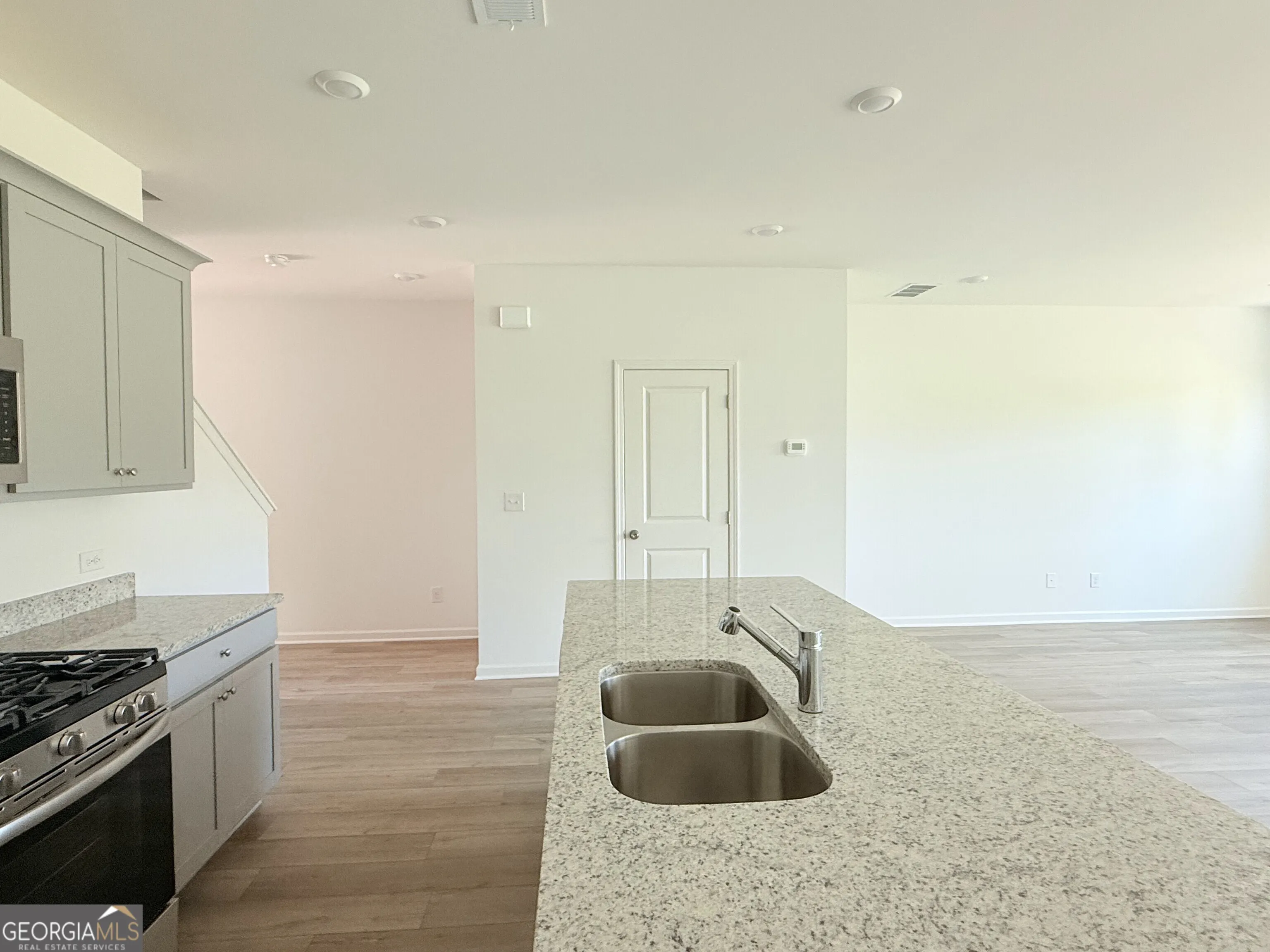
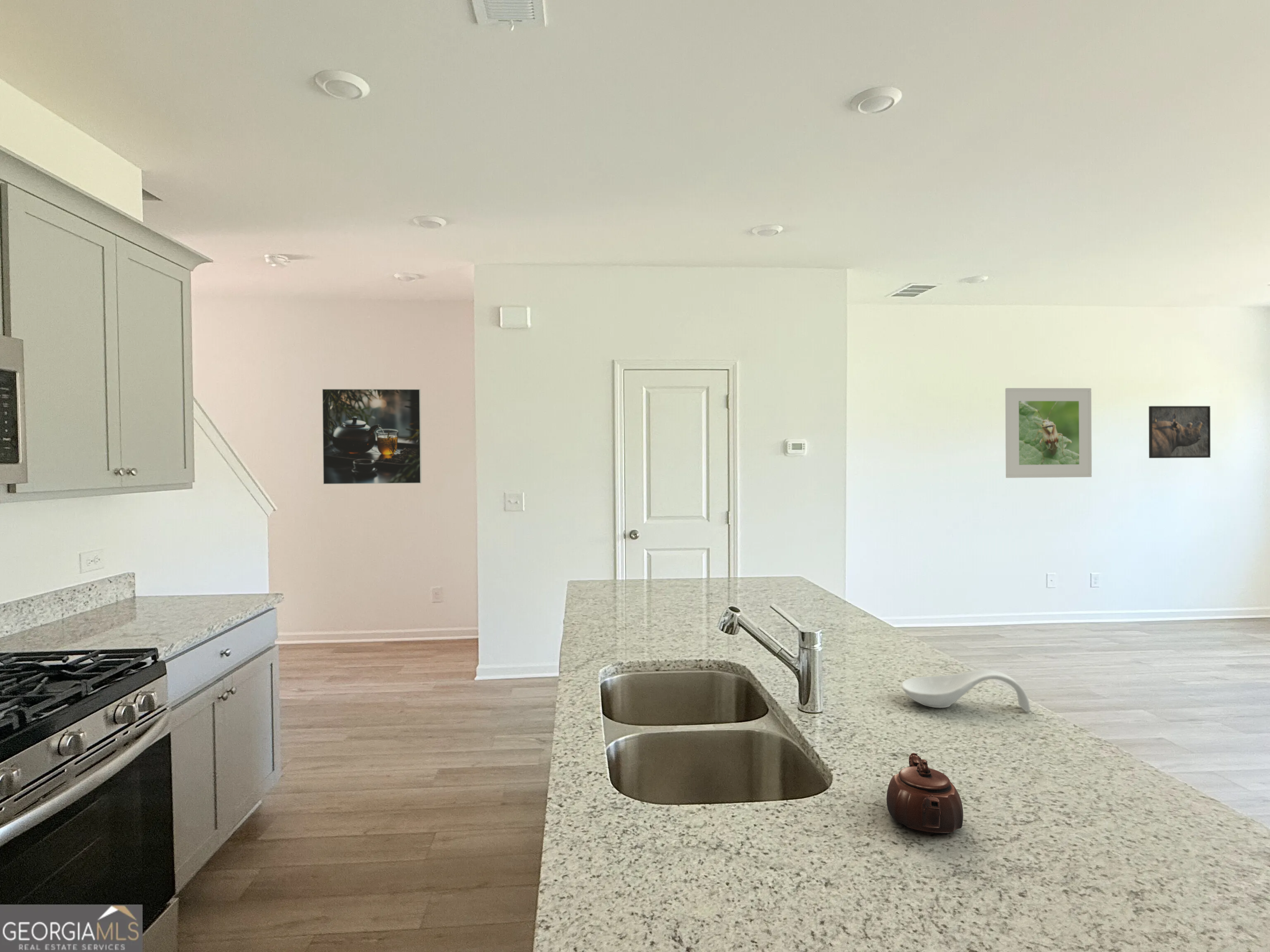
+ teapot (924, 789)
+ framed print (1048, 433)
+ spoon rest (963, 688)
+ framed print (372, 436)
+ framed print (1179, 432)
